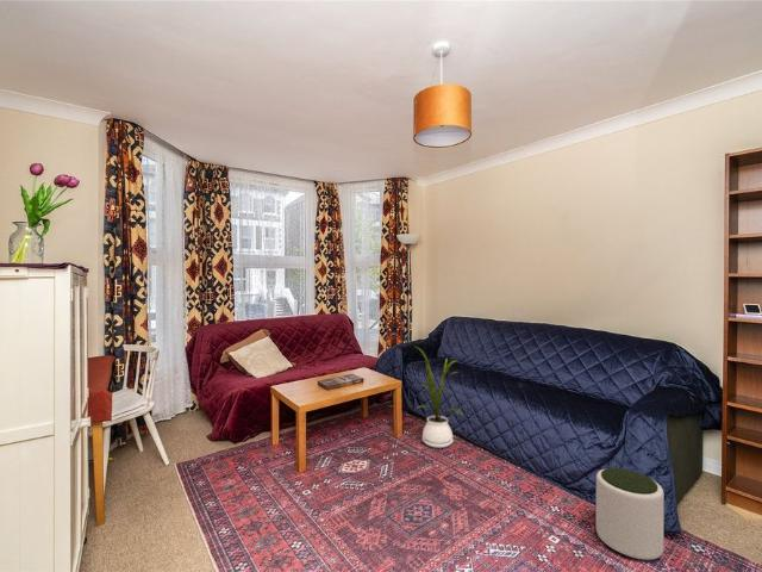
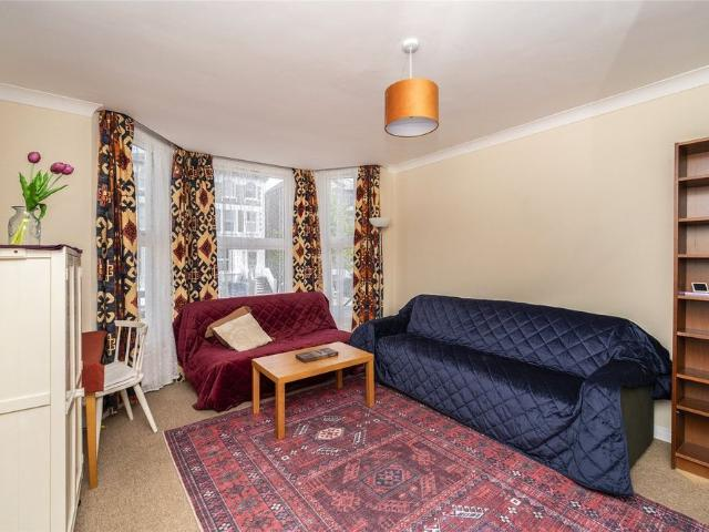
- plant pot (627, 510)
- house plant (435, 394)
